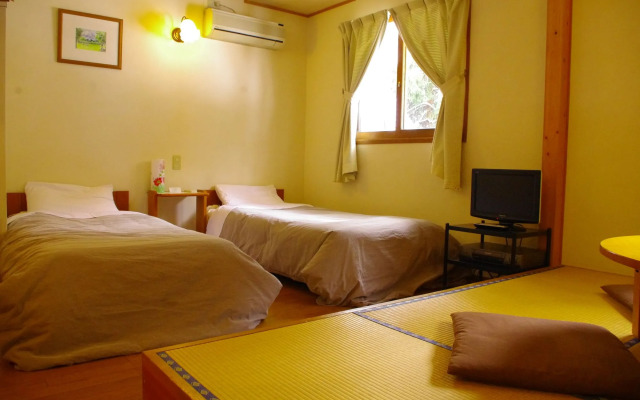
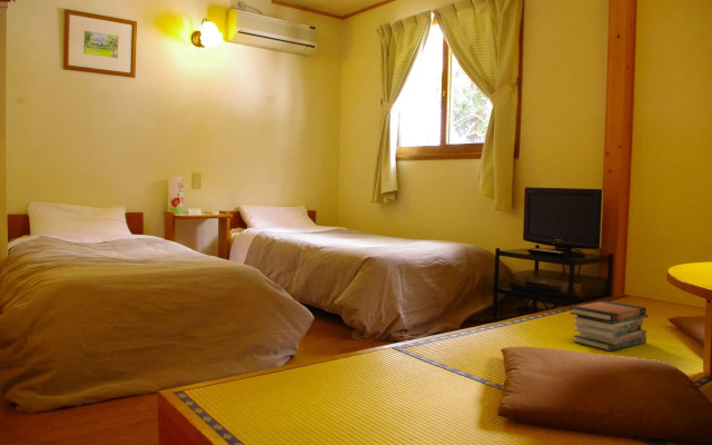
+ book stack (609, 325)
